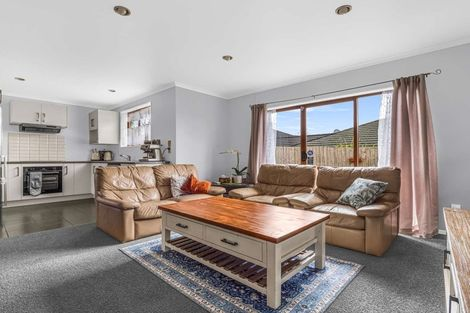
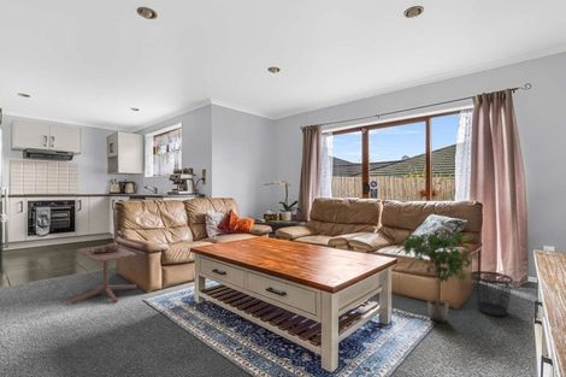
+ potted plant (435, 272)
+ side table (105, 269)
+ wastebasket (491, 294)
